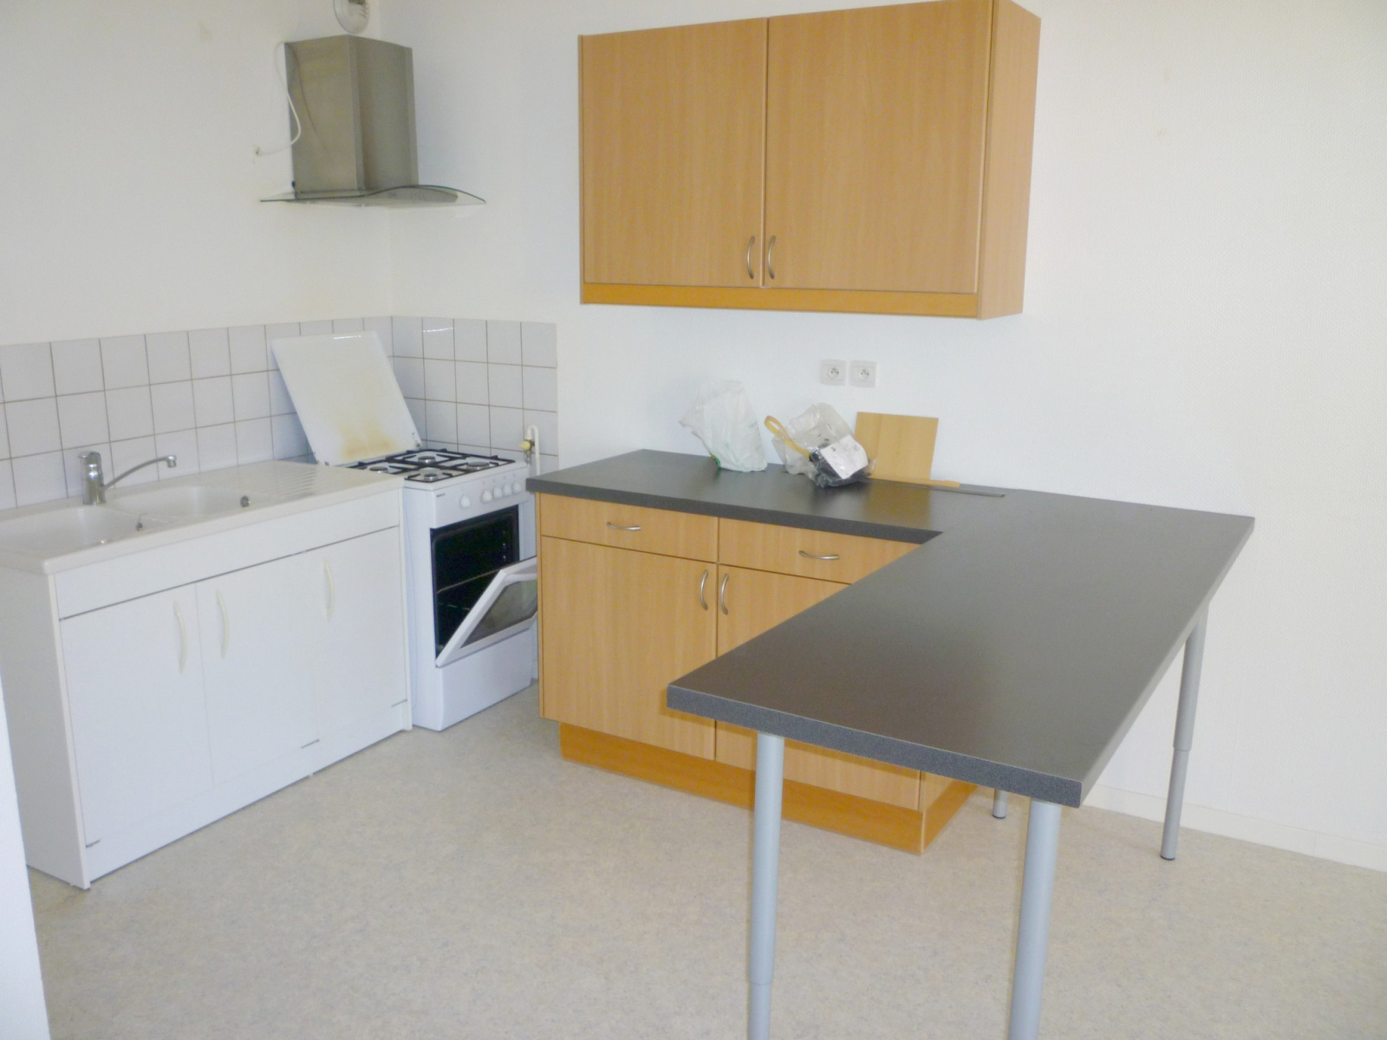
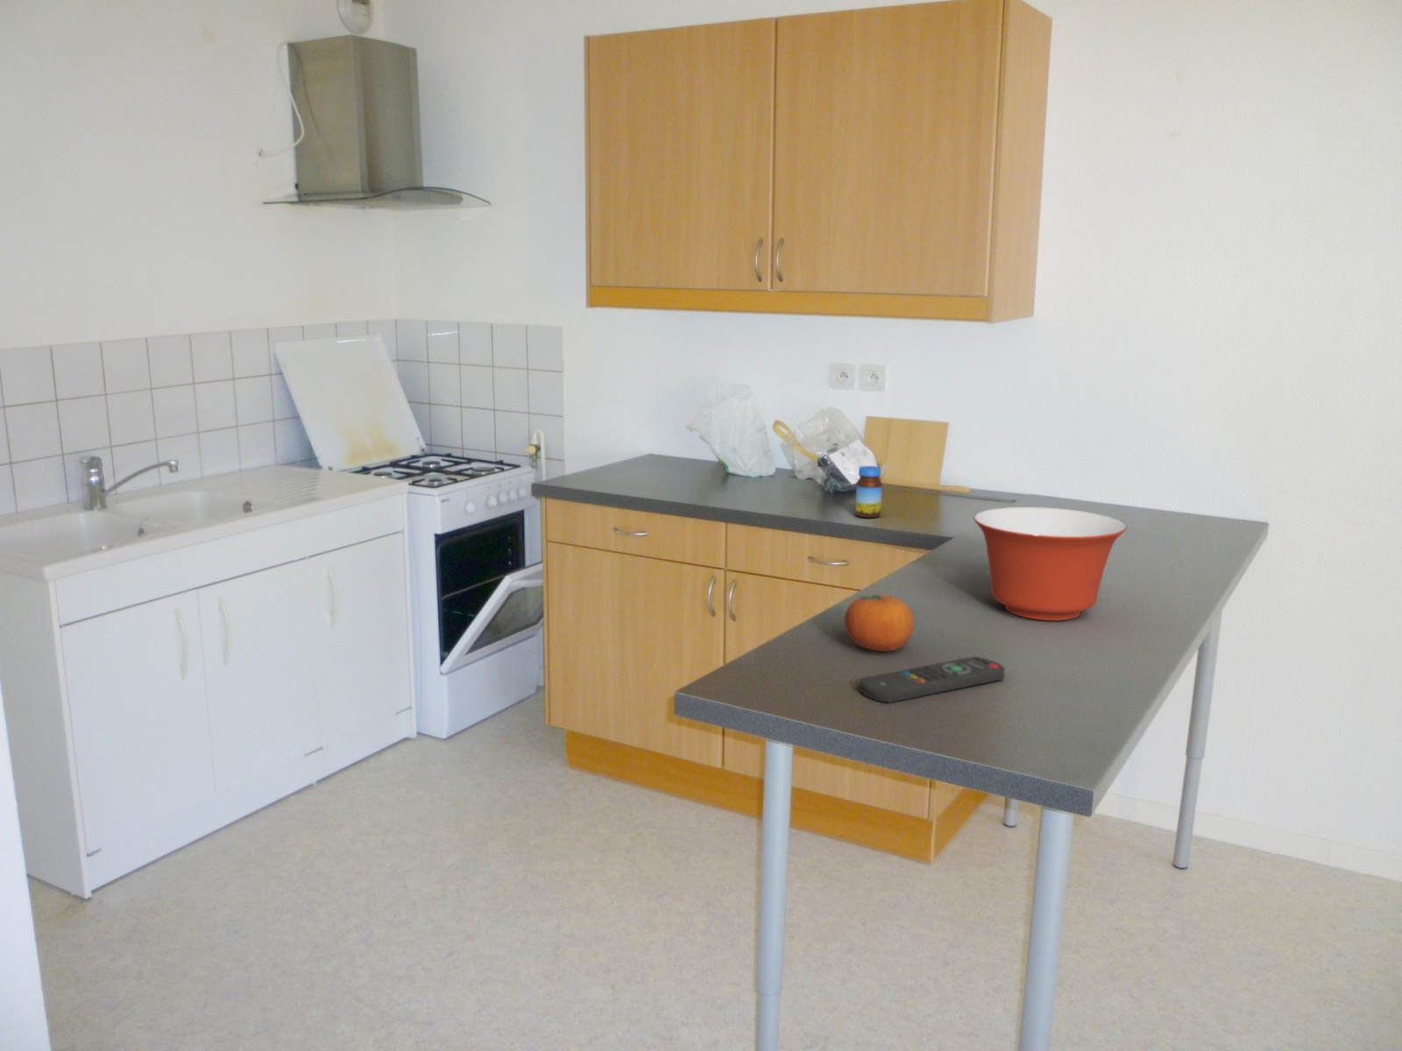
+ remote control (933, 678)
+ fruit (878, 623)
+ mixing bowl (1045, 565)
+ jar (869, 490)
